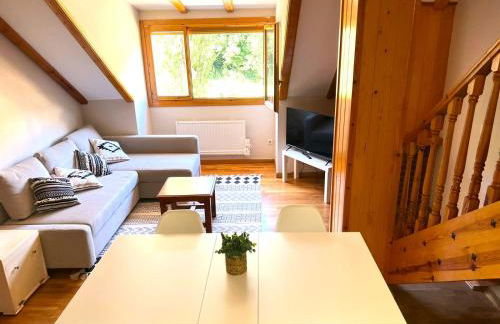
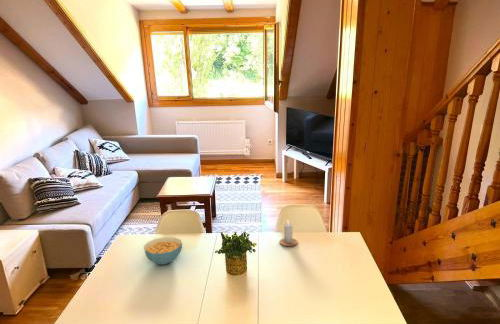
+ cereal bowl (163, 253)
+ candle (288, 229)
